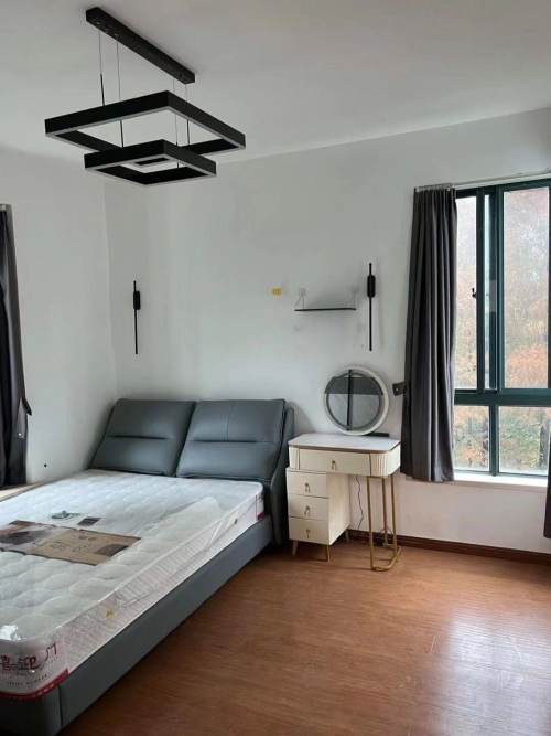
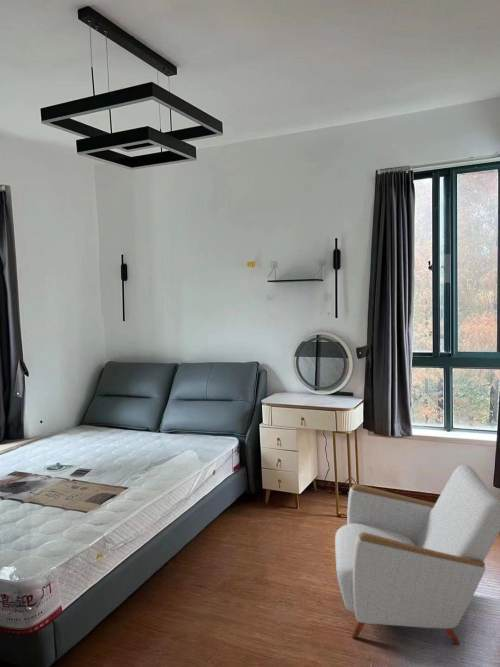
+ armchair (412, 548)
